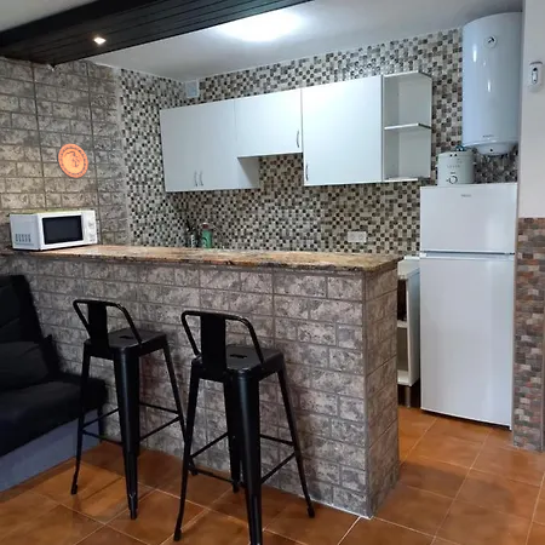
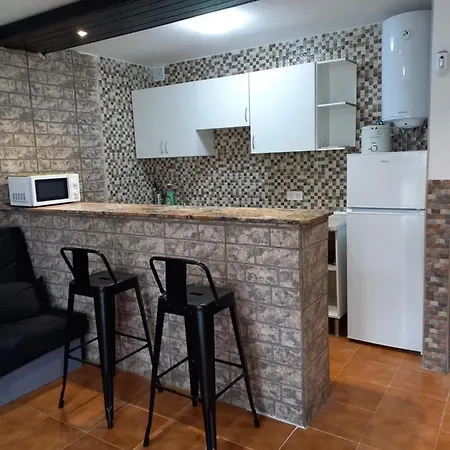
- decorative plate (73, 160)
